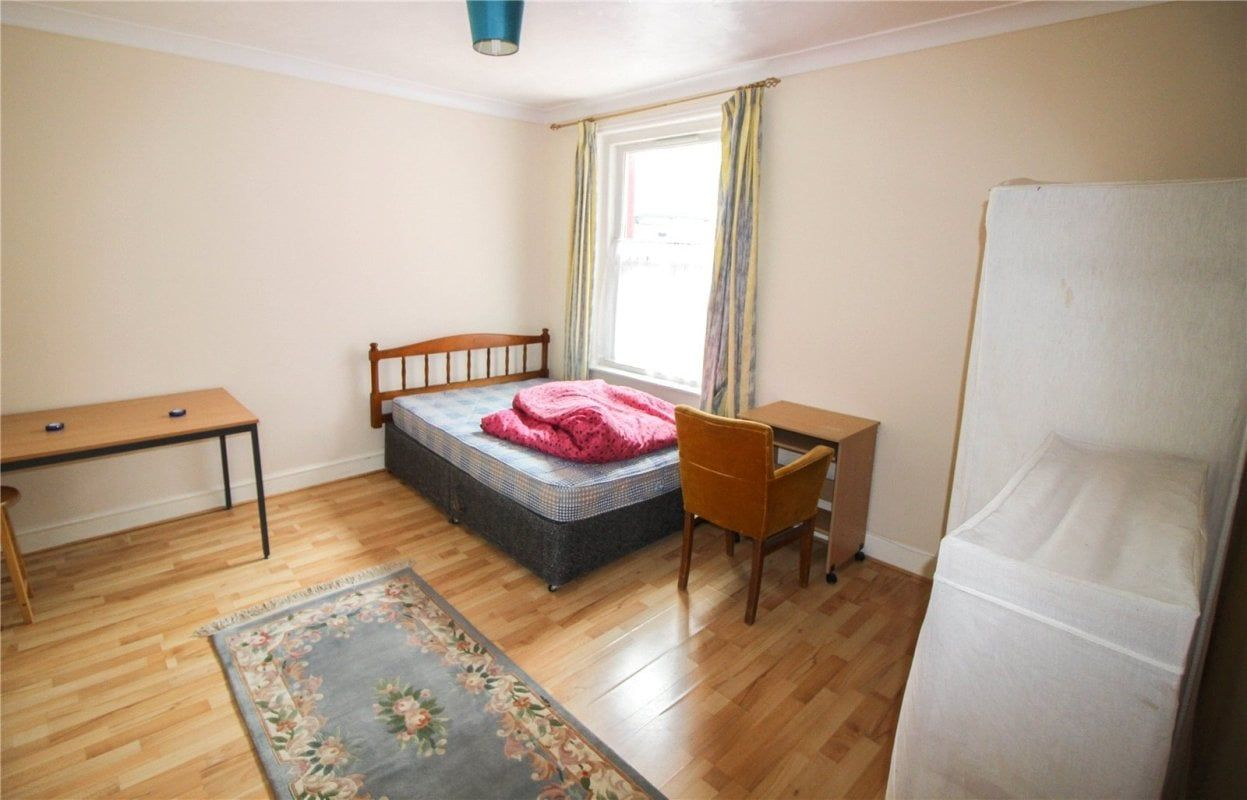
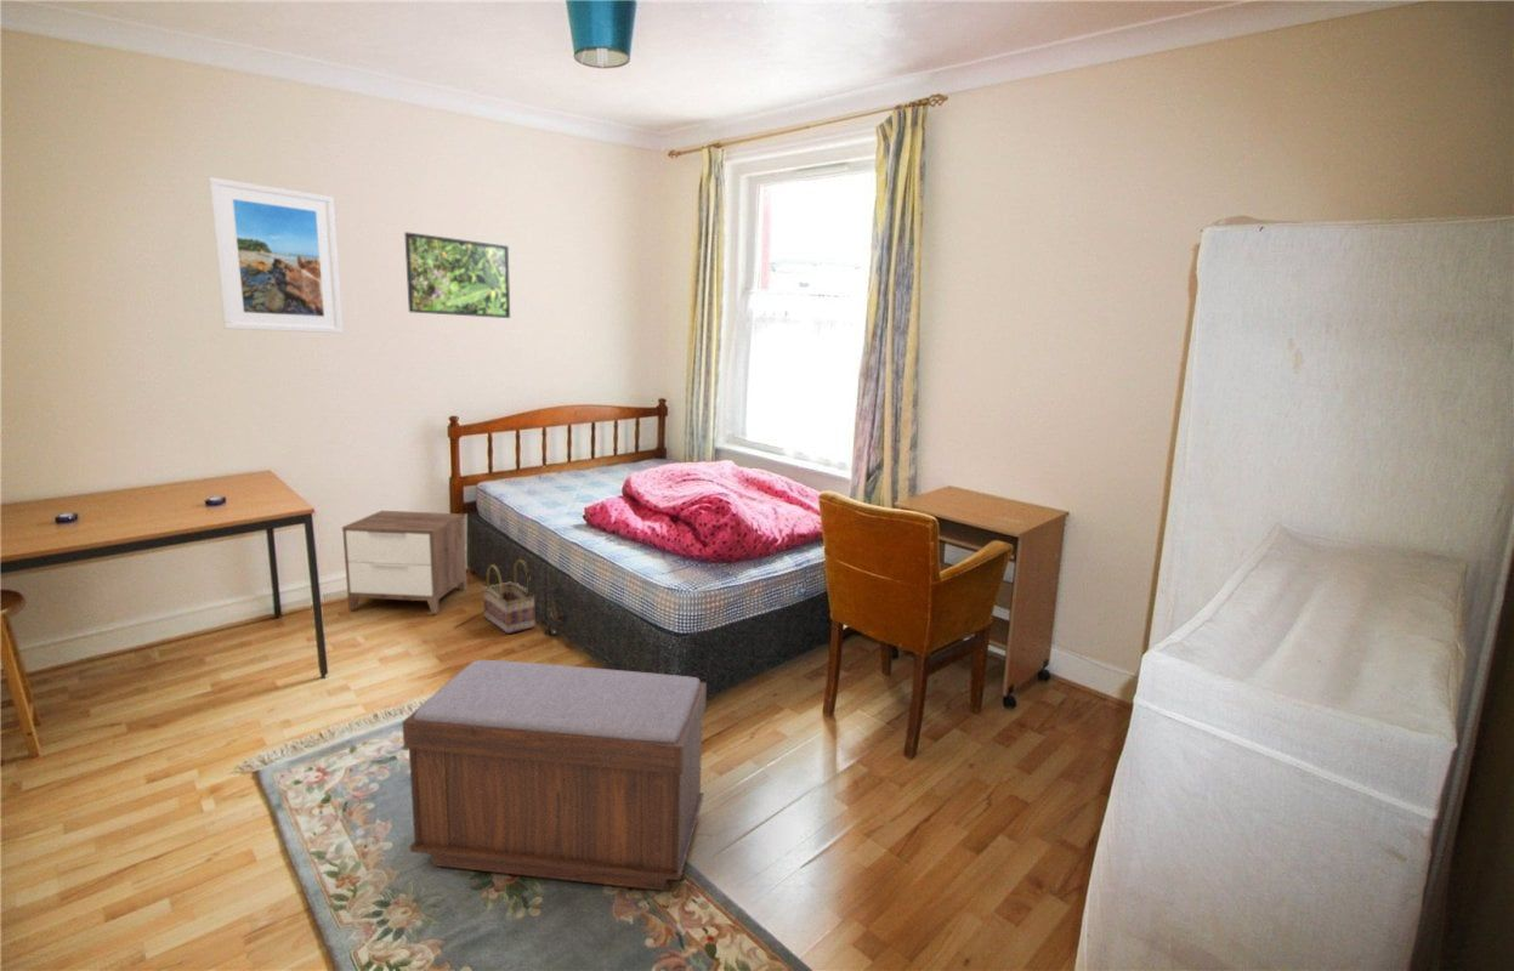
+ nightstand (408, 560)
+ basket (509, 592)
+ bench (566, 765)
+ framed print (460, 277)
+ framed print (279, 260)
